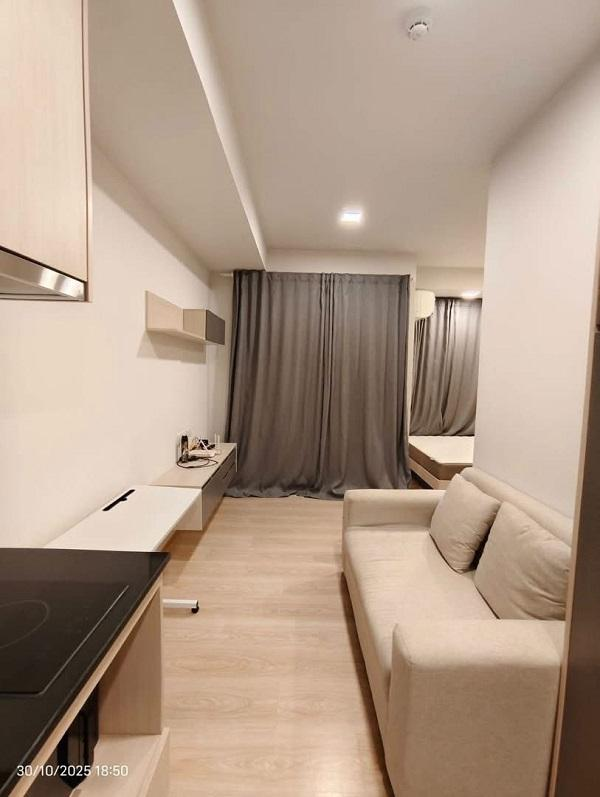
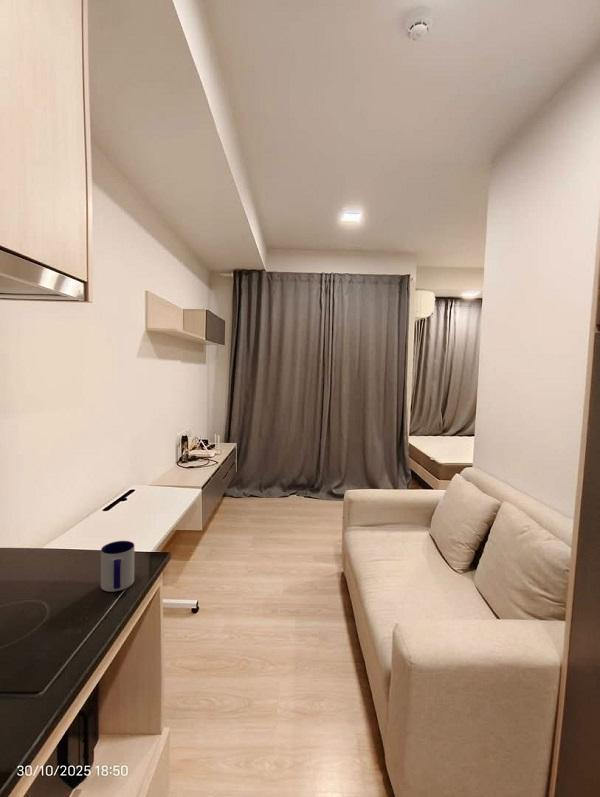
+ mug (117, 568)
